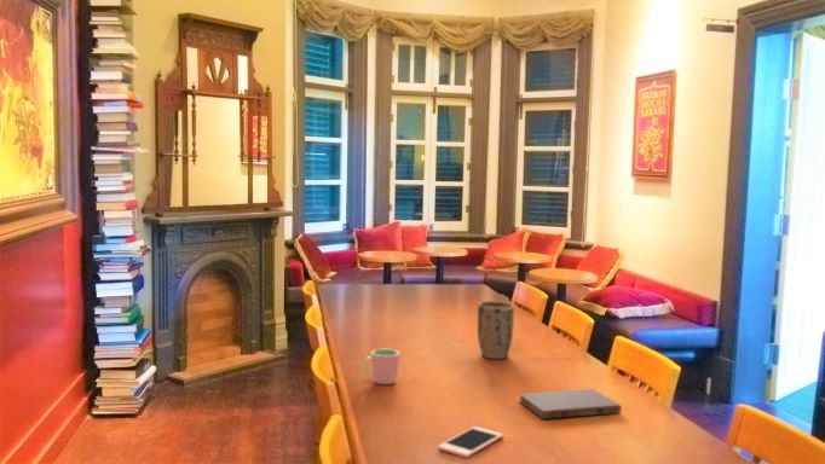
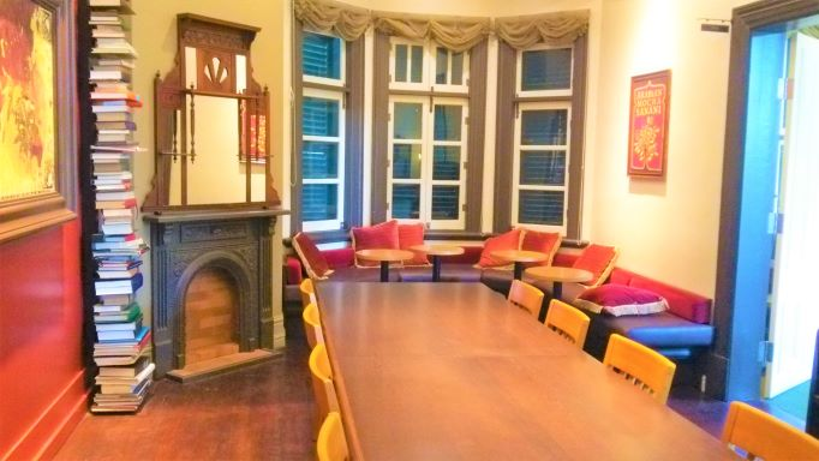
- book (569, 402)
- cup (380, 367)
- plant pot (495, 330)
- cell phone (471, 441)
